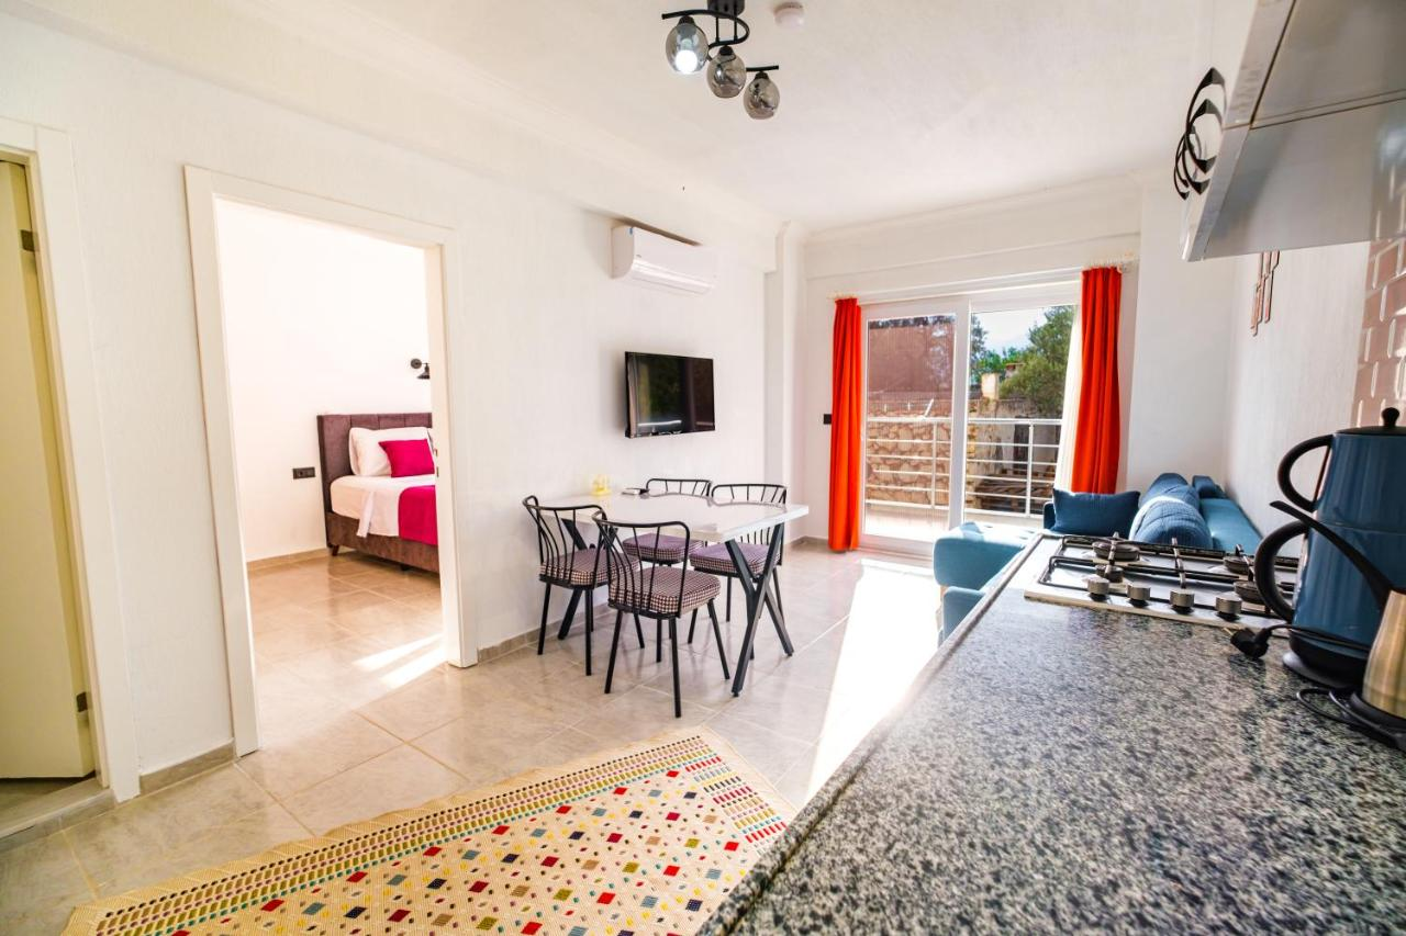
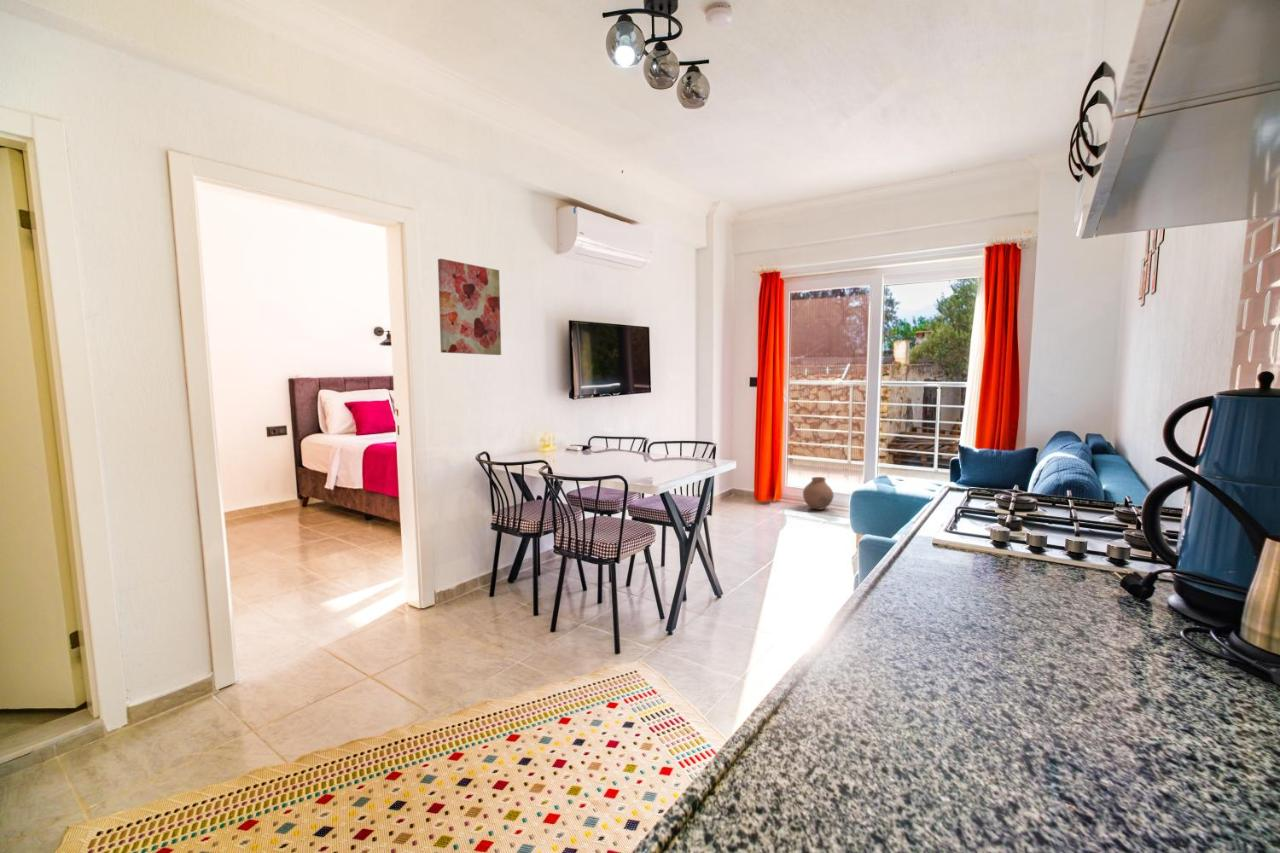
+ vase (818, 493)
+ wall art (471, 309)
